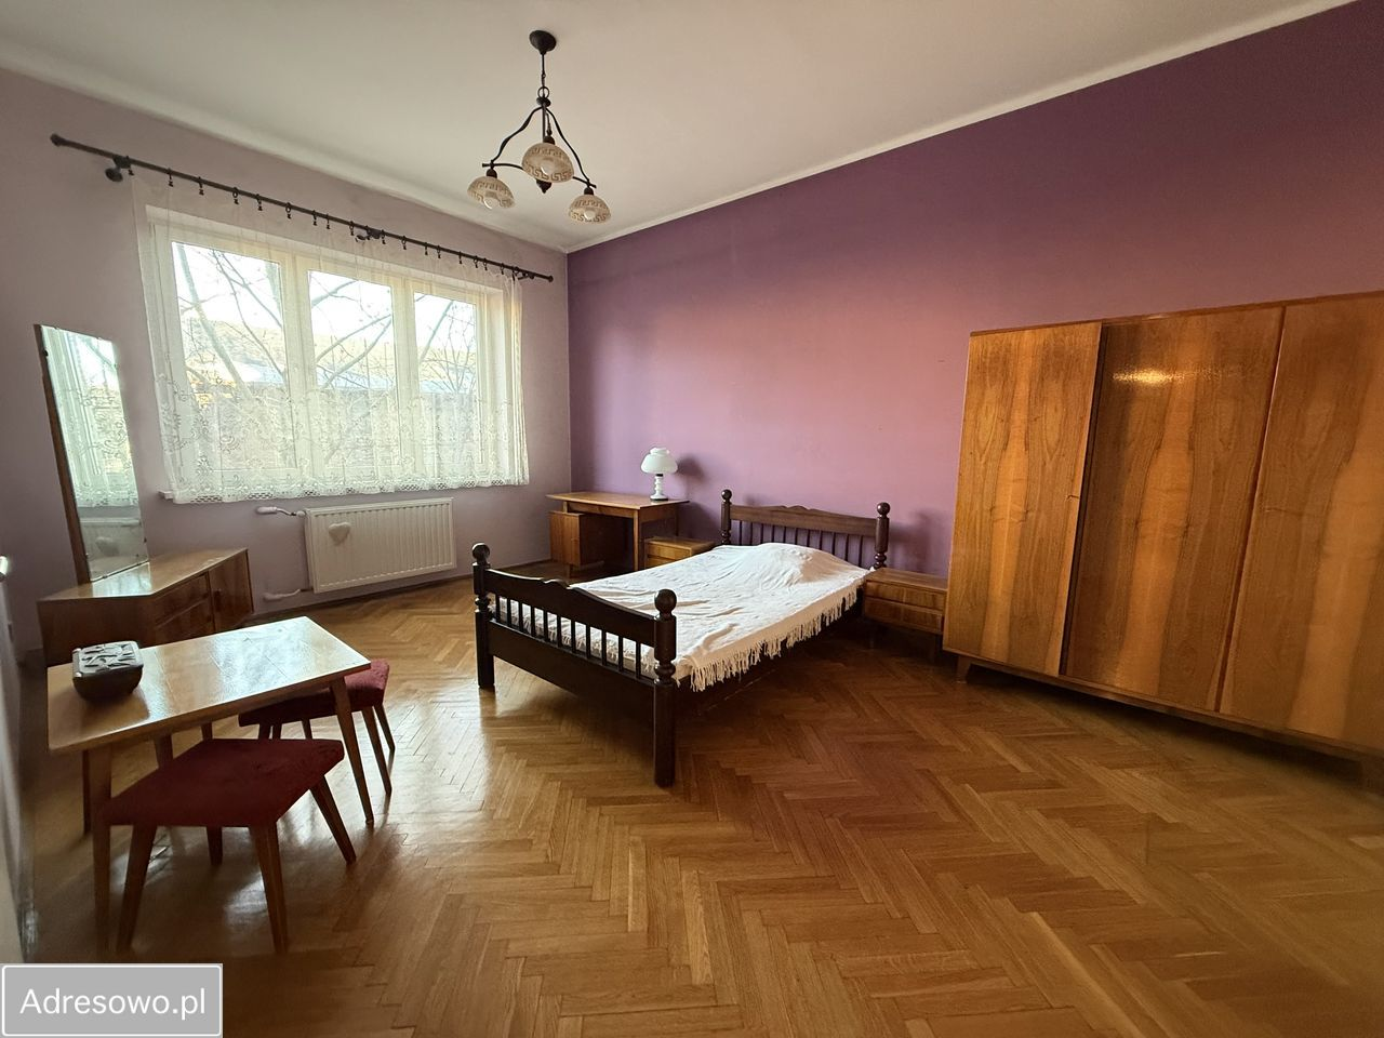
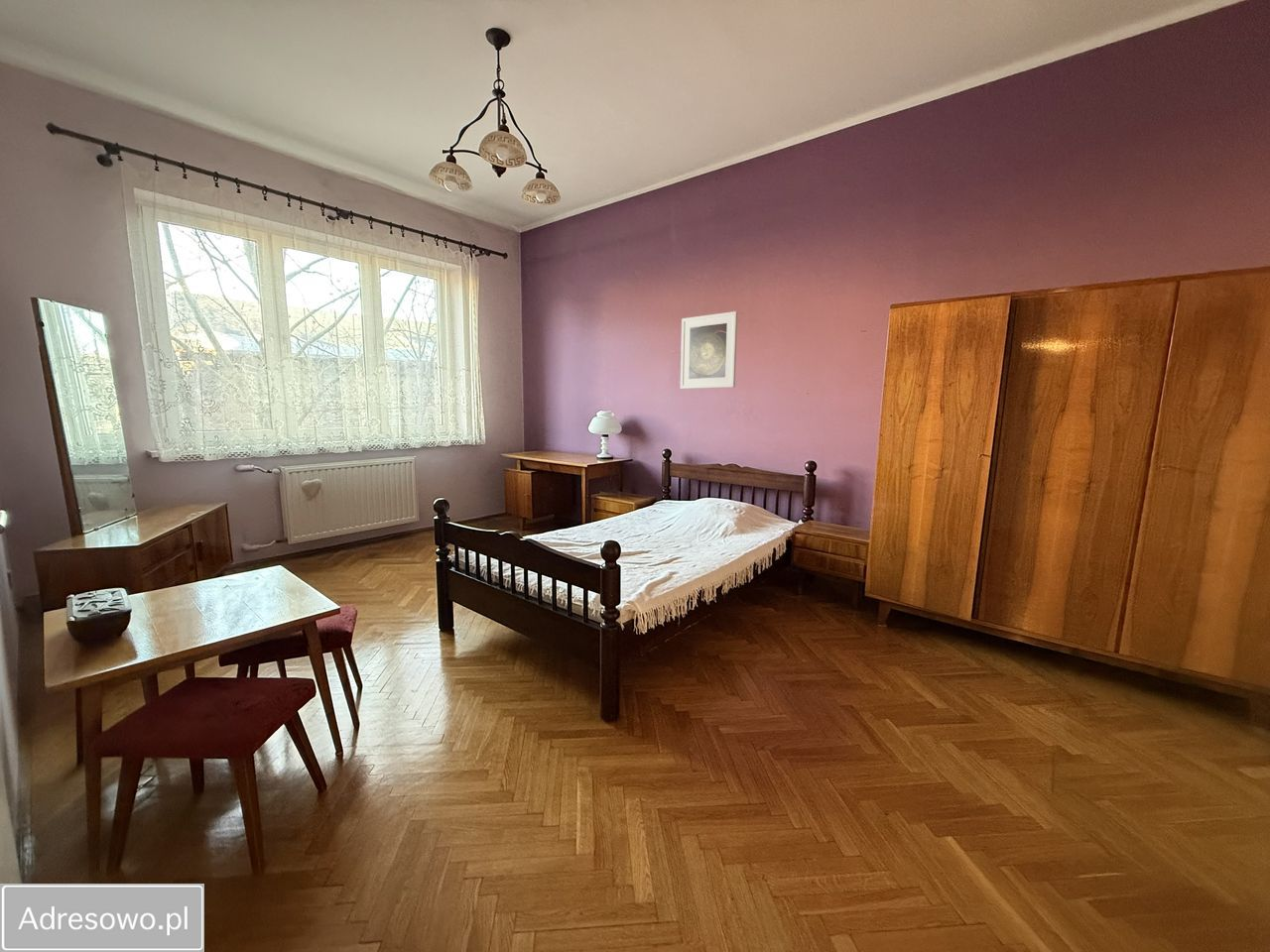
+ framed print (707, 351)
